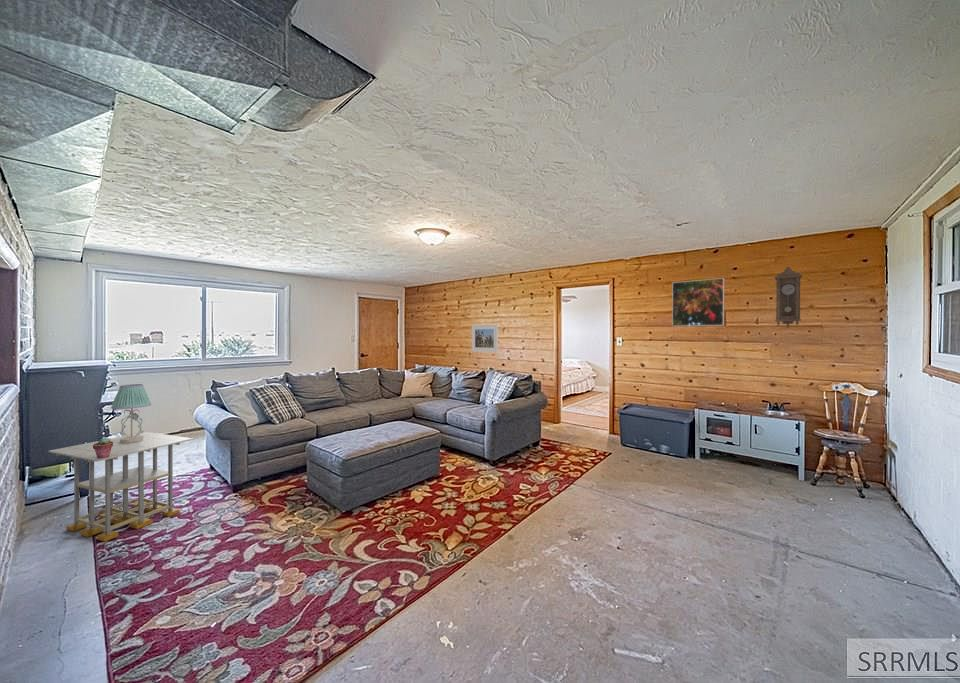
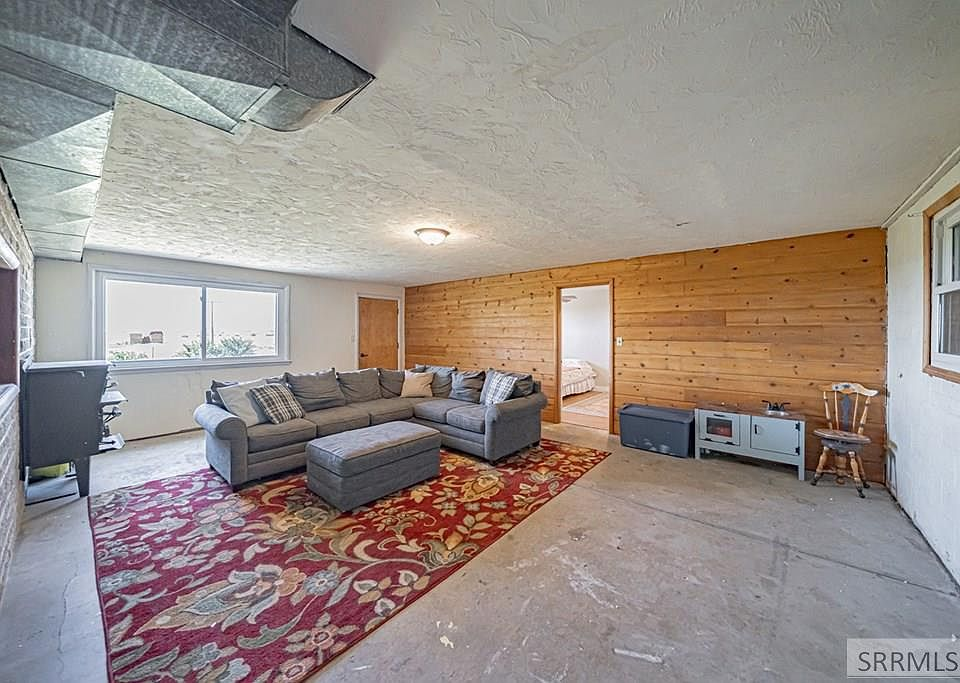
- table lamp (131, 412)
- side table (125, 482)
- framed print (697, 303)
- potted succulent (103, 446)
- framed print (484, 338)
- pendulum clock (788, 297)
